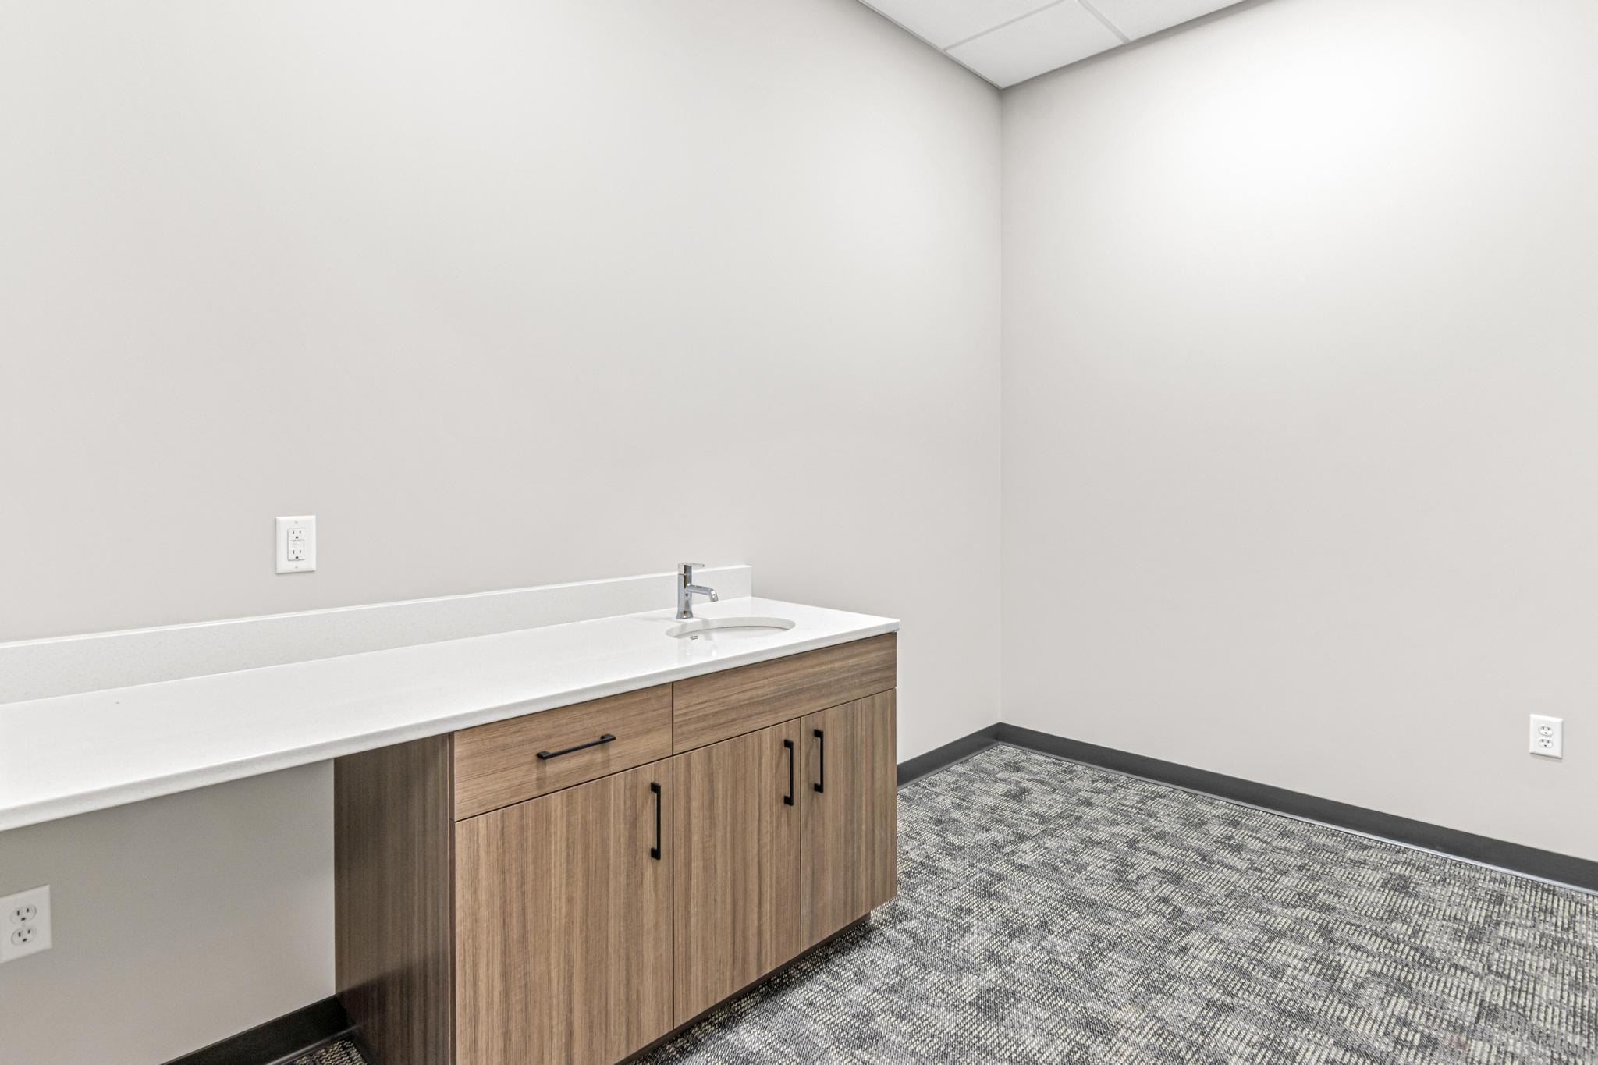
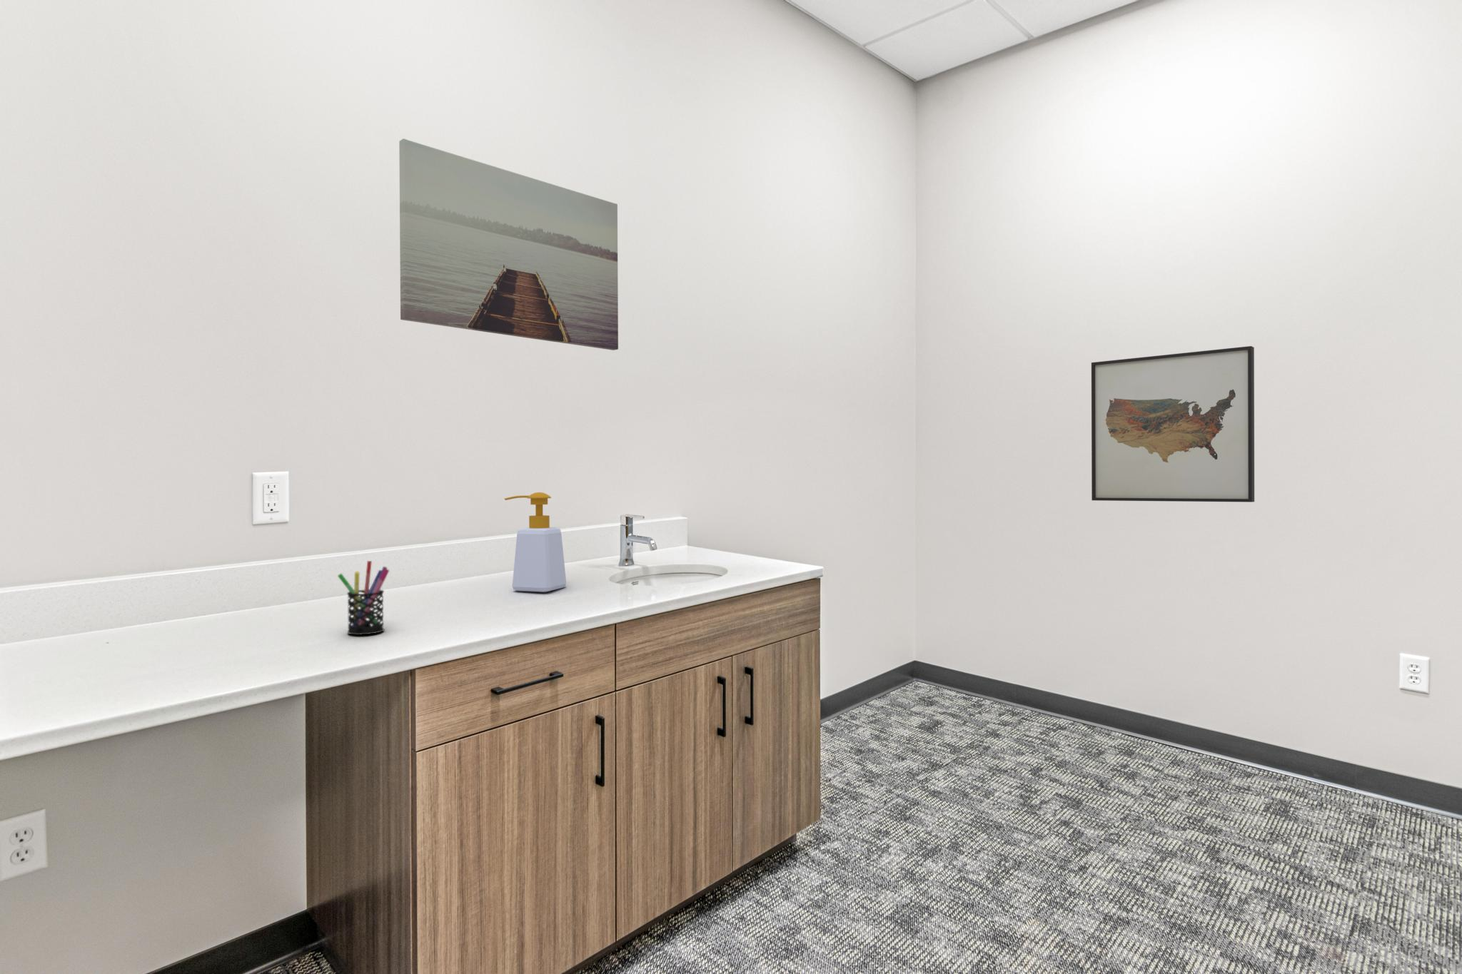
+ wall art (1167, 428)
+ soap bottle (532, 541)
+ wall art (520, 255)
+ pen holder (362, 597)
